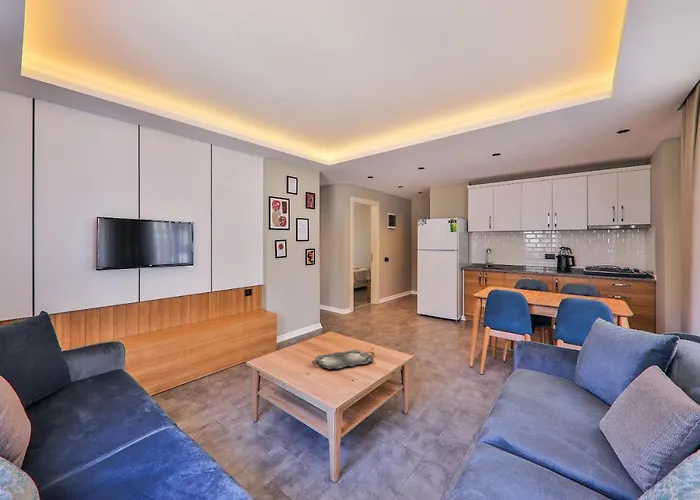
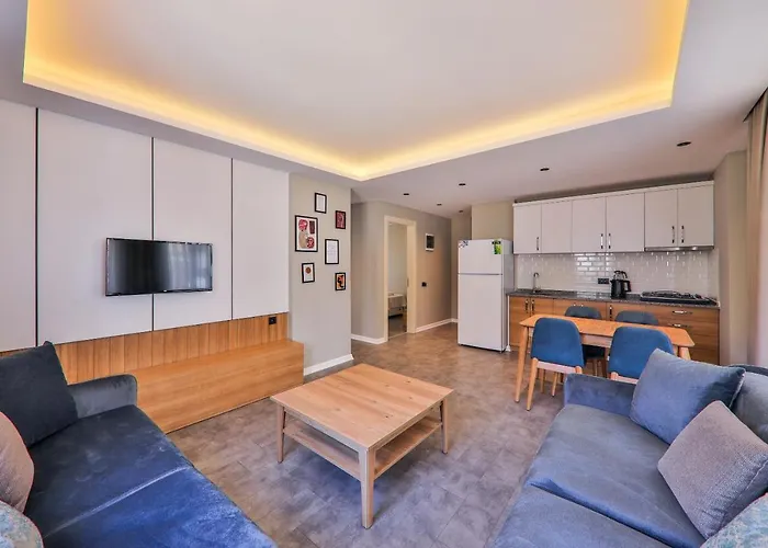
- serving tray (344, 358)
